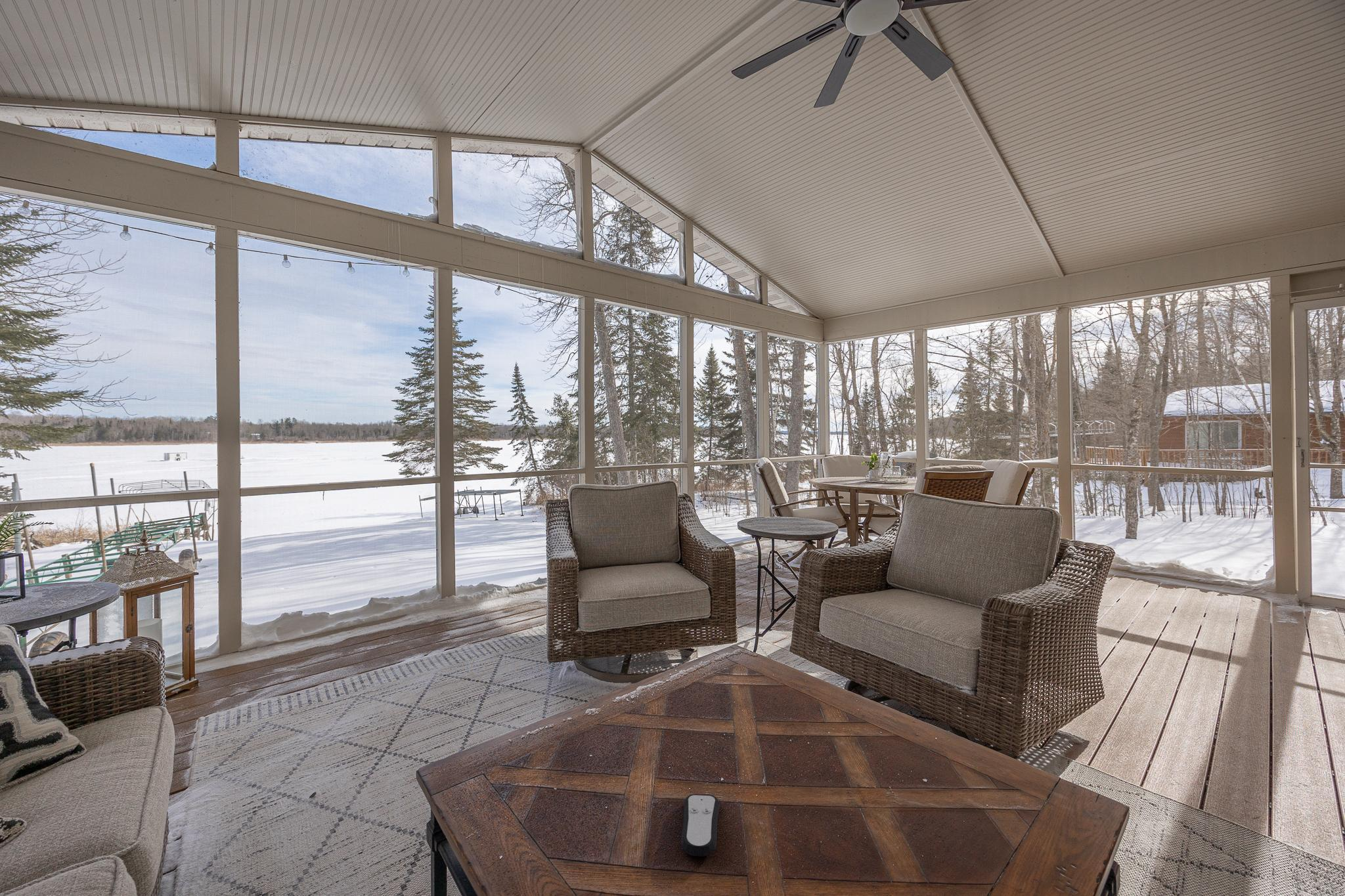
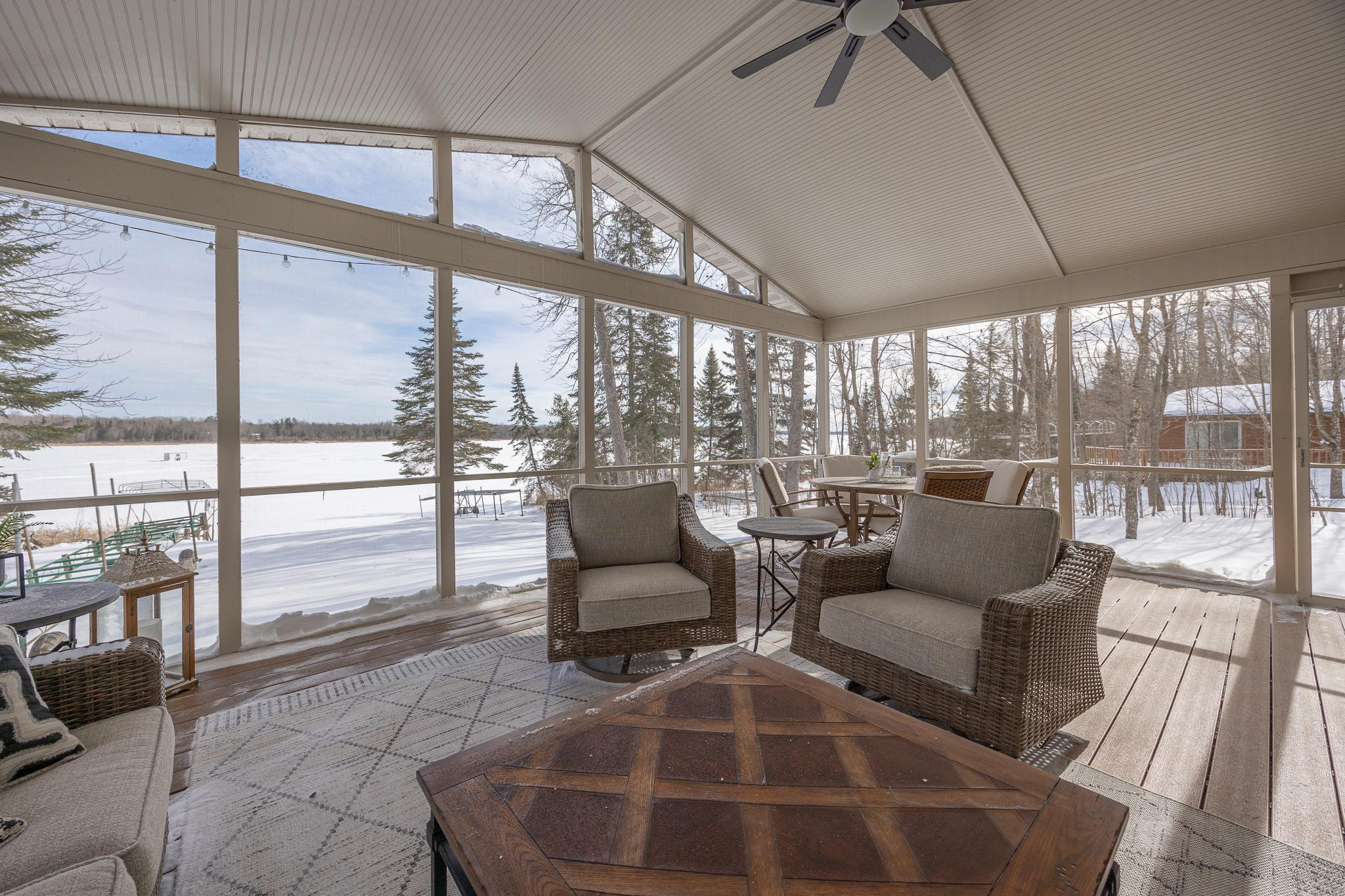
- remote control (700, 822)
